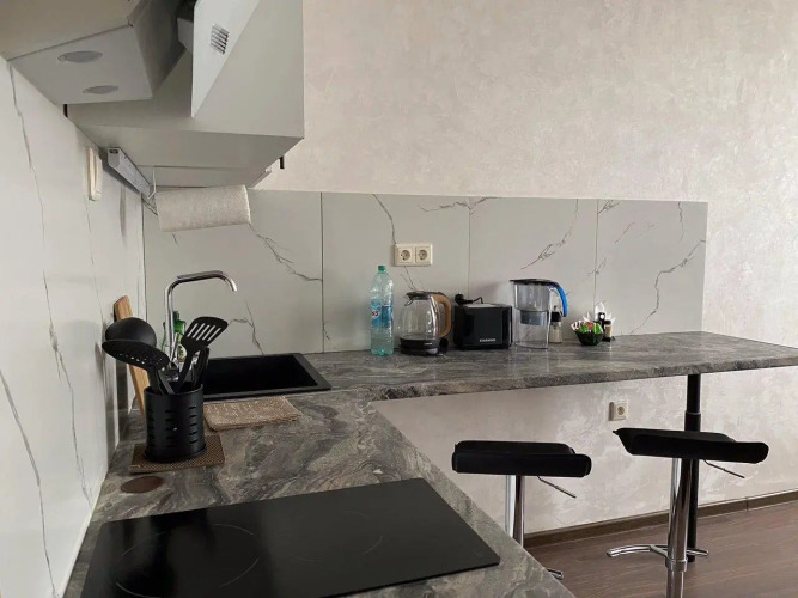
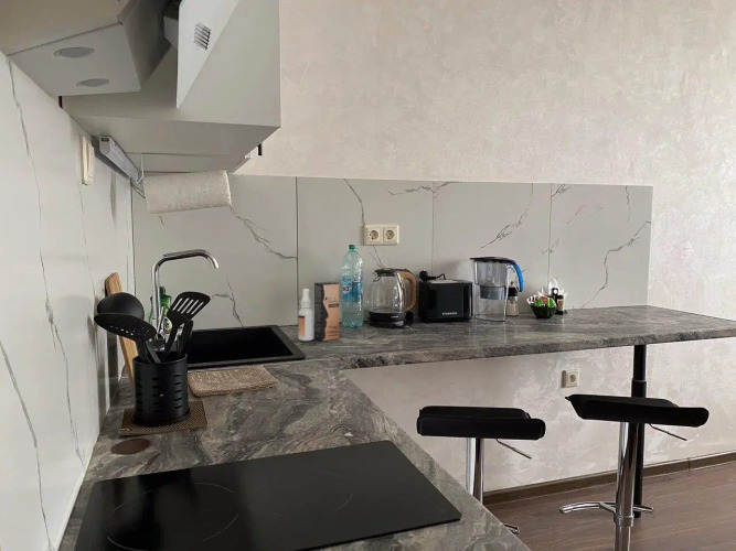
+ spray bottle (318, 311)
